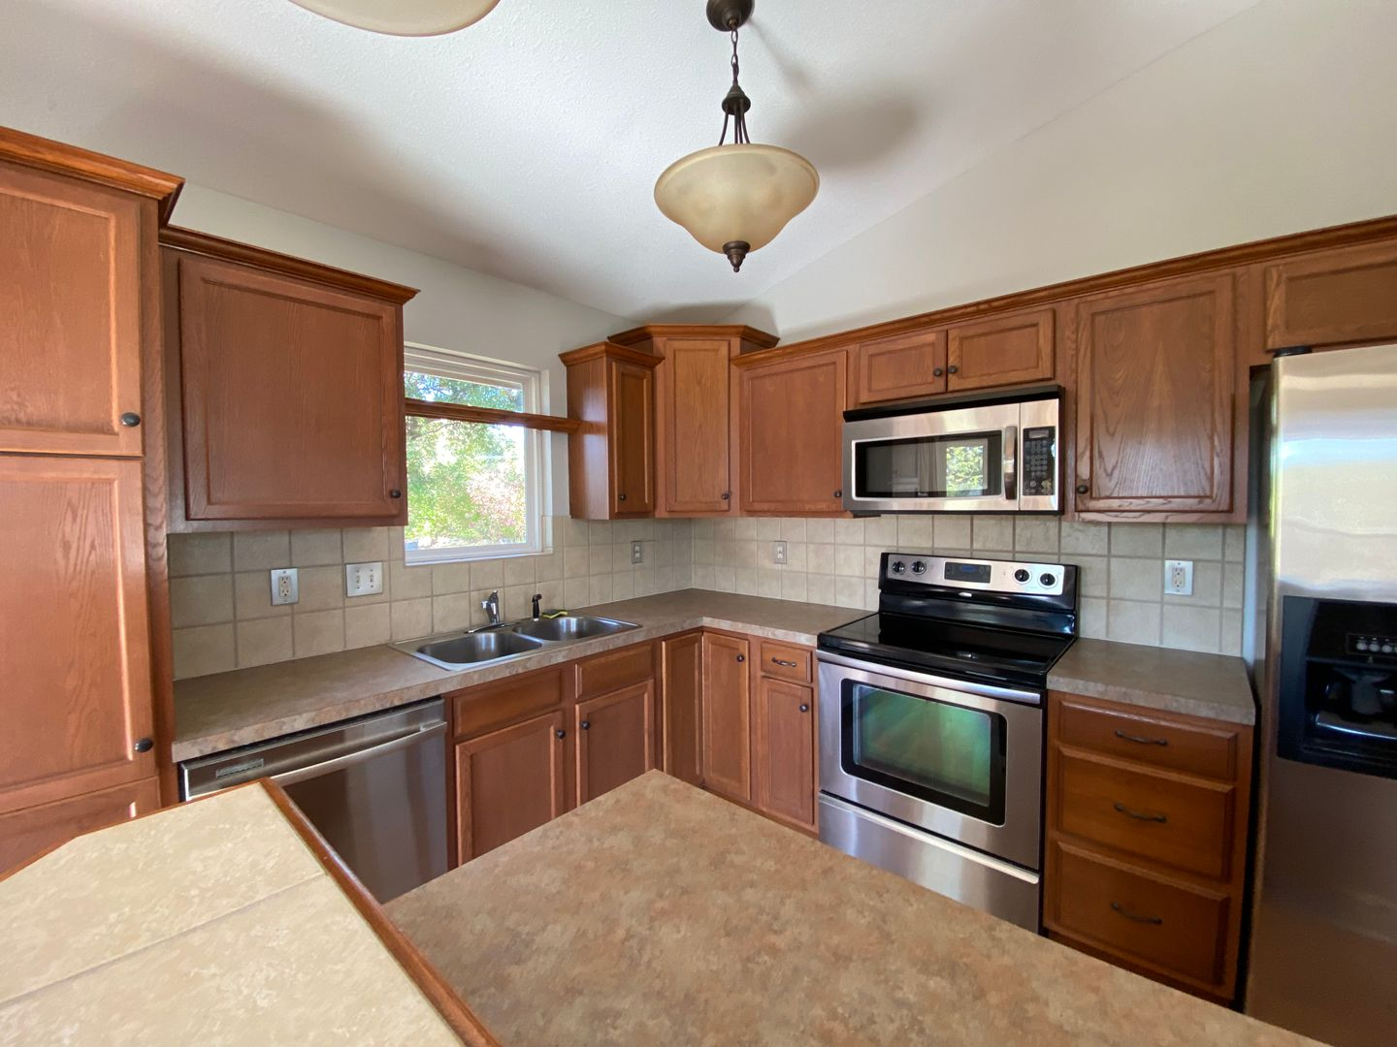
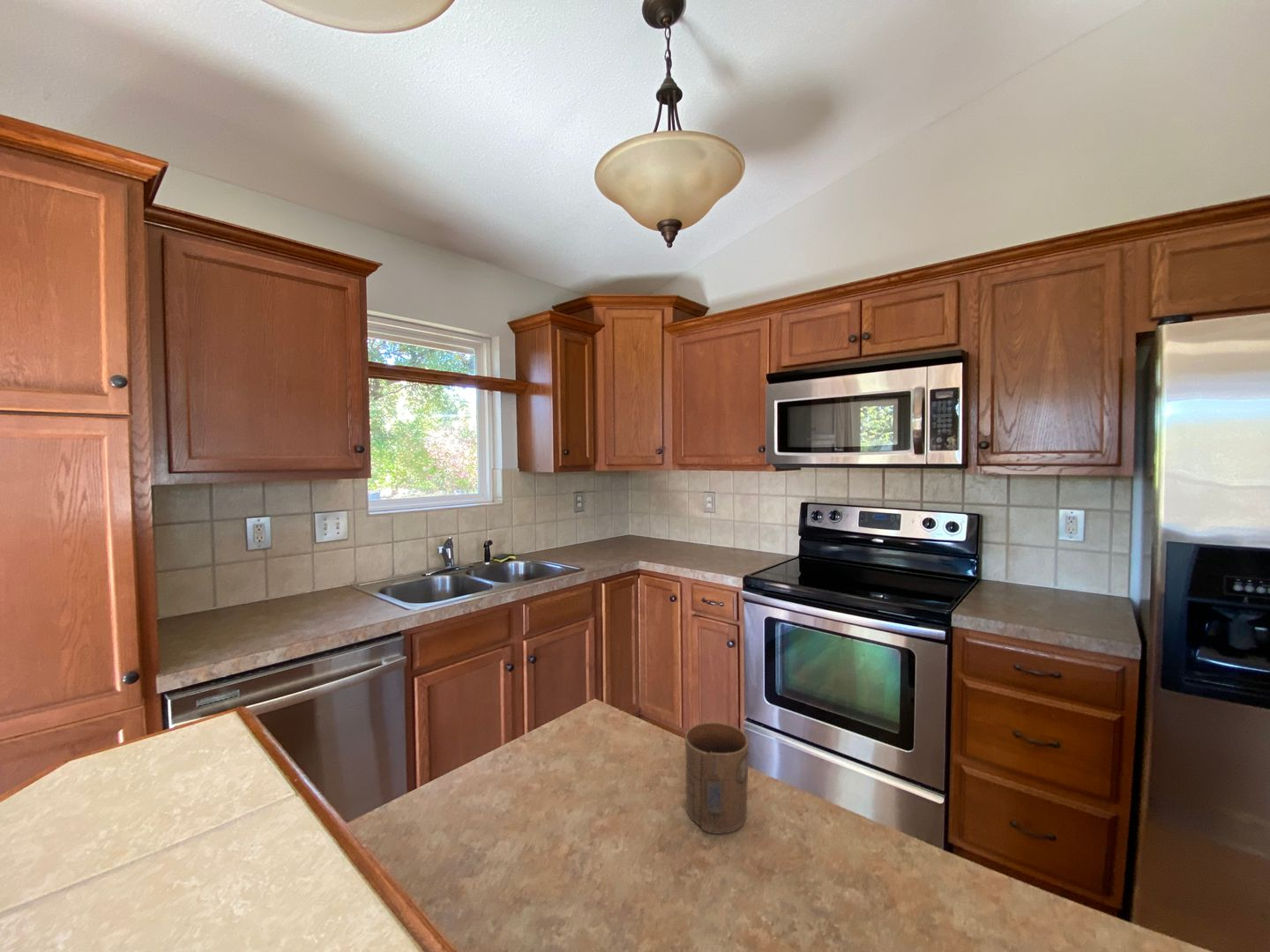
+ cup (716, 775)
